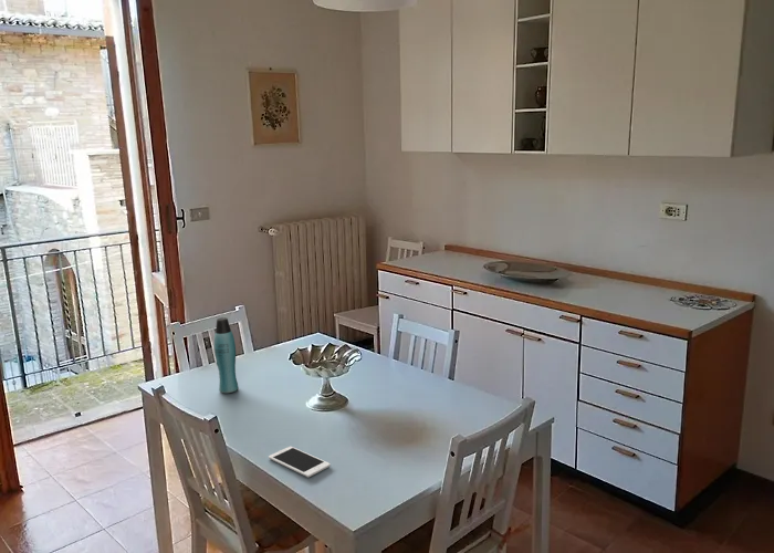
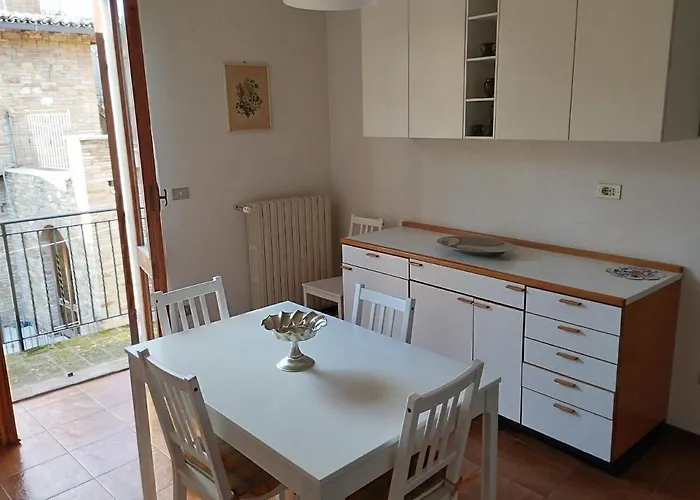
- bottle (224, 354)
- cell phone (299, 460)
